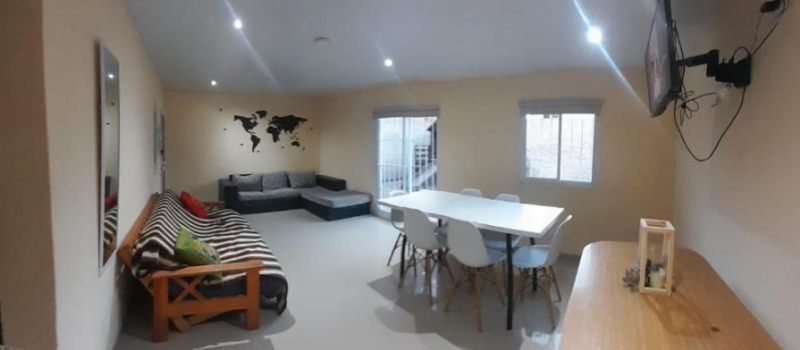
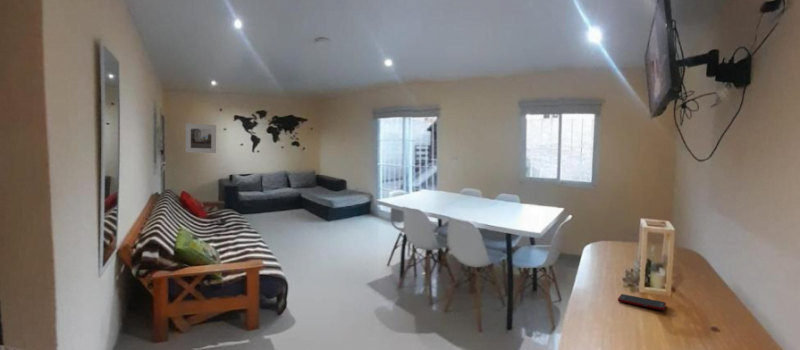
+ cell phone (641, 301)
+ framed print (201, 138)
